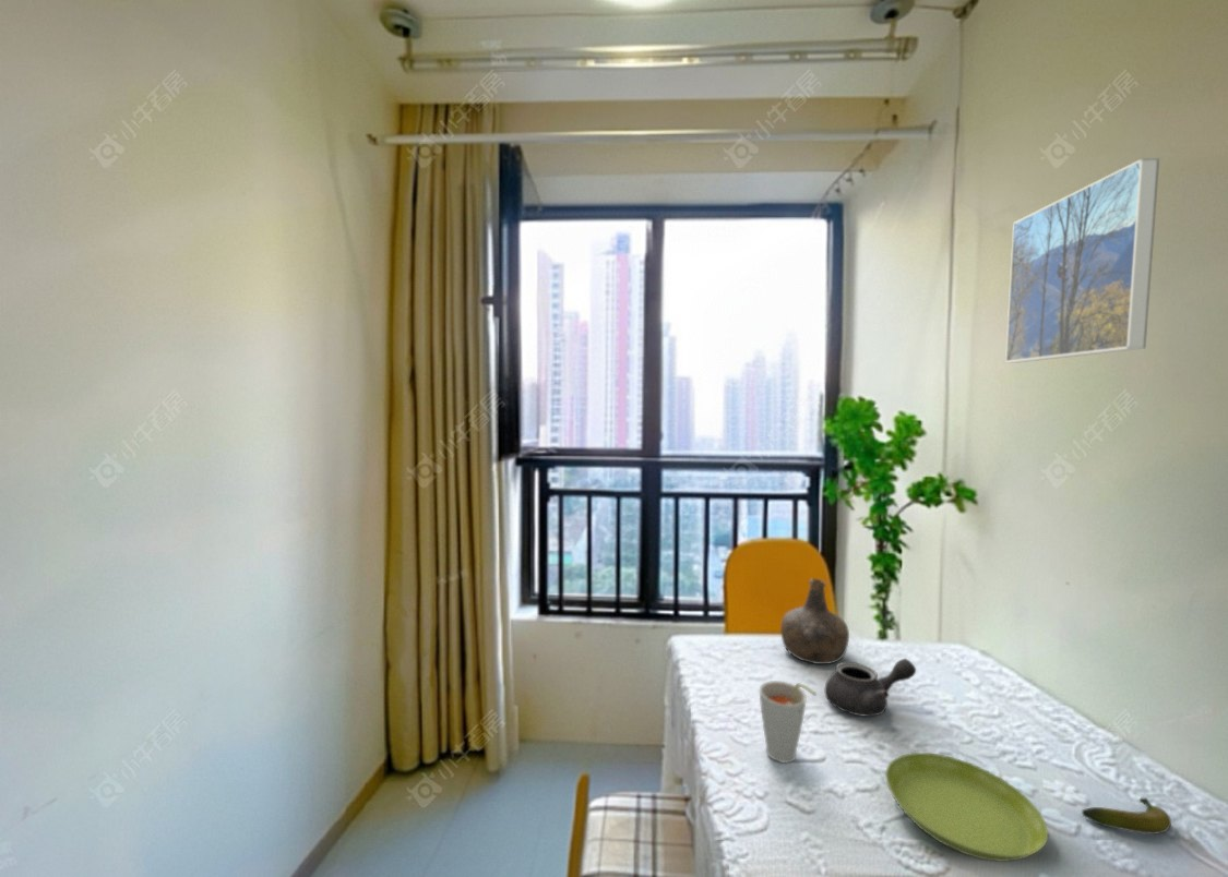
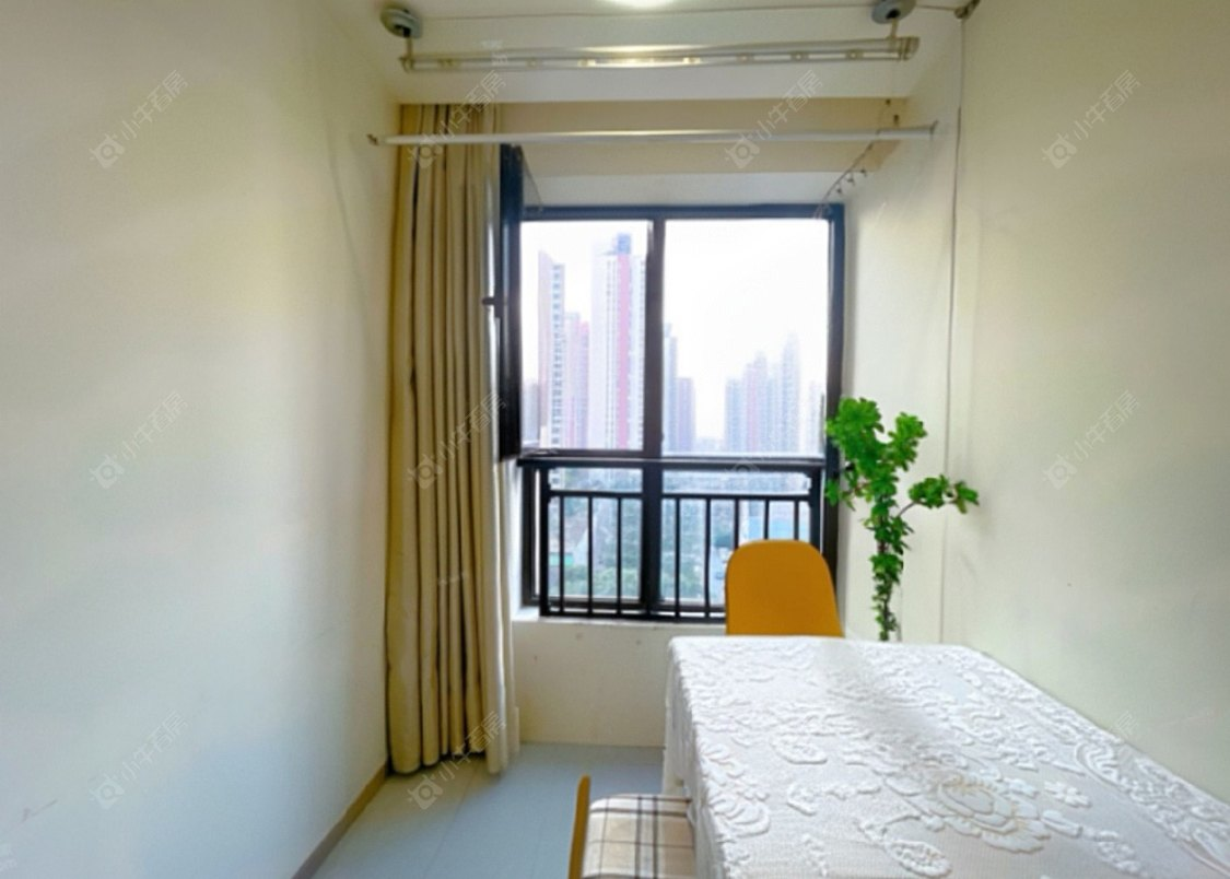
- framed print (1070, 276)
- cup (786, 718)
- saucer (959, 806)
- banana (1132, 812)
- bottle (814, 617)
- teapot (873, 684)
